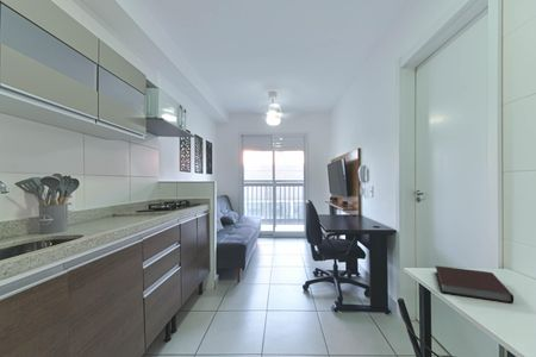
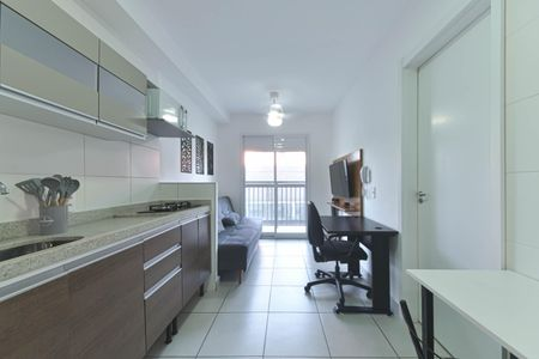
- notebook (468, 281)
